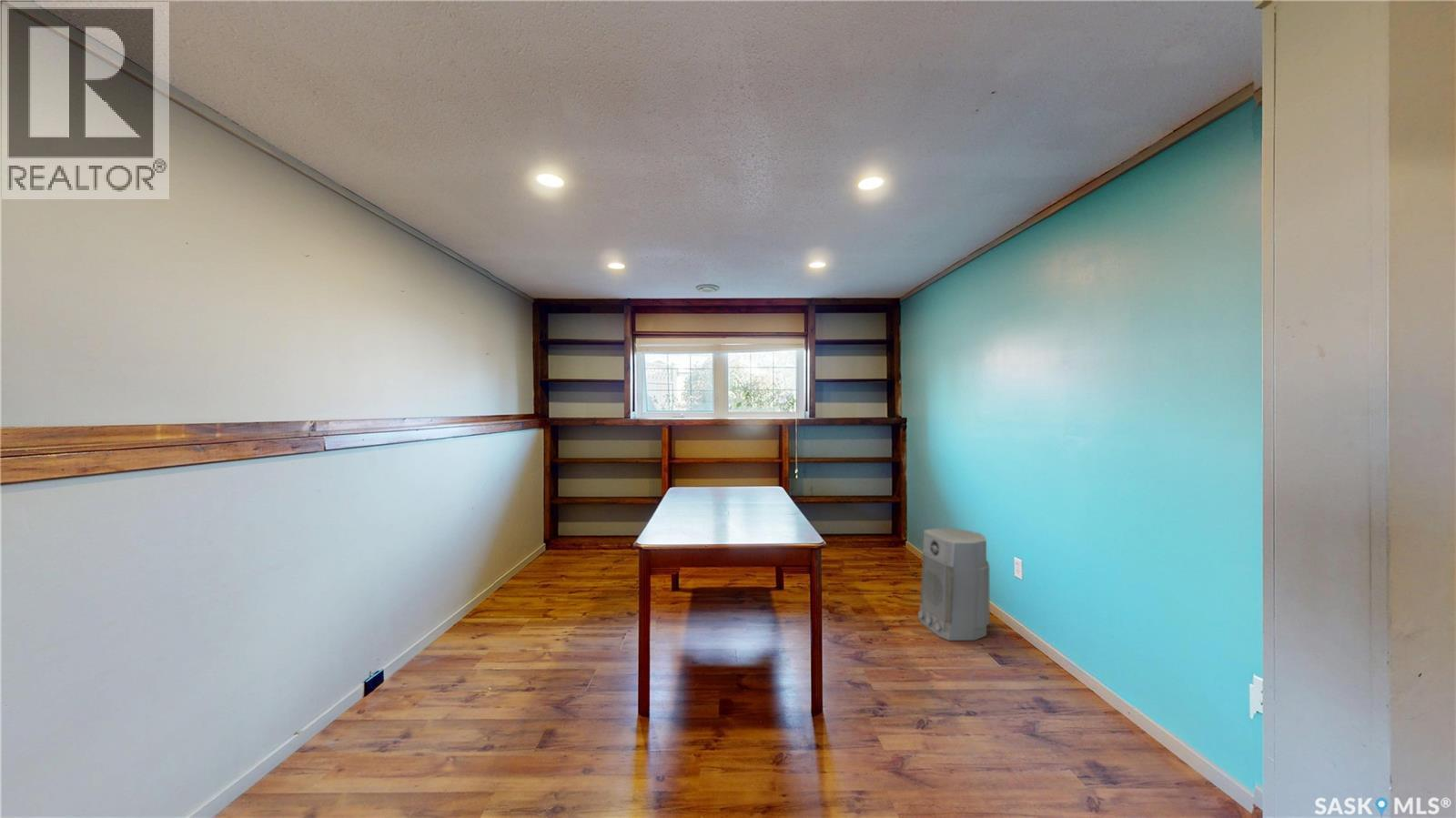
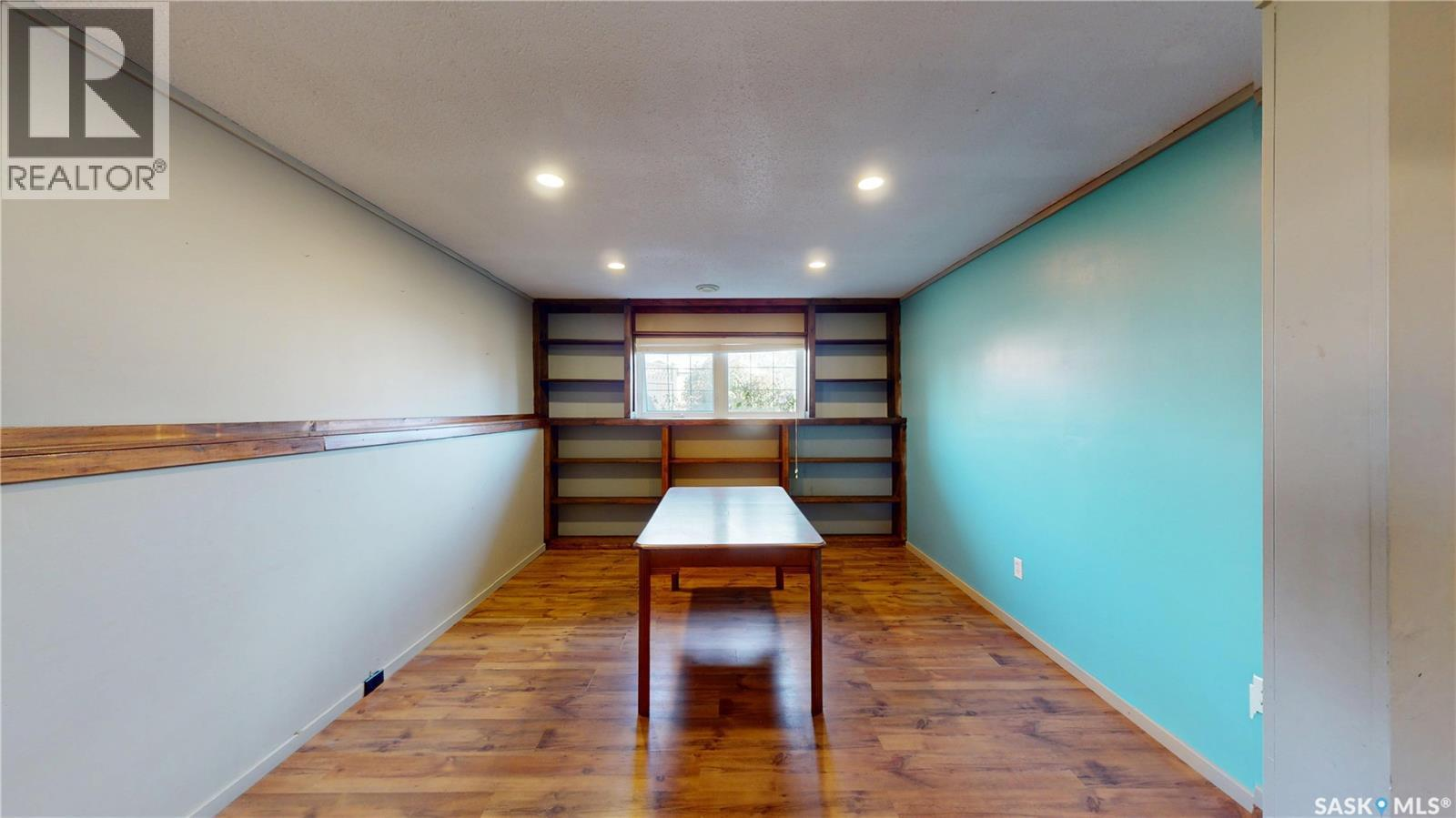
- air purifier (956, 581)
